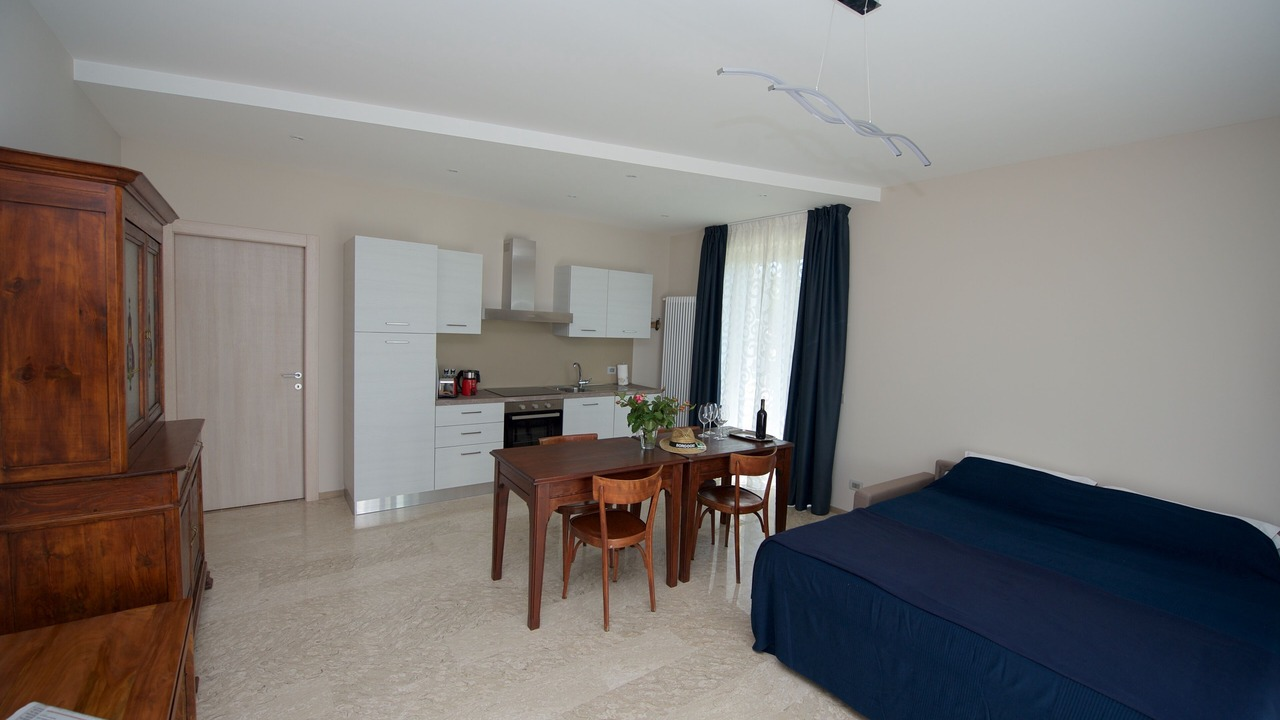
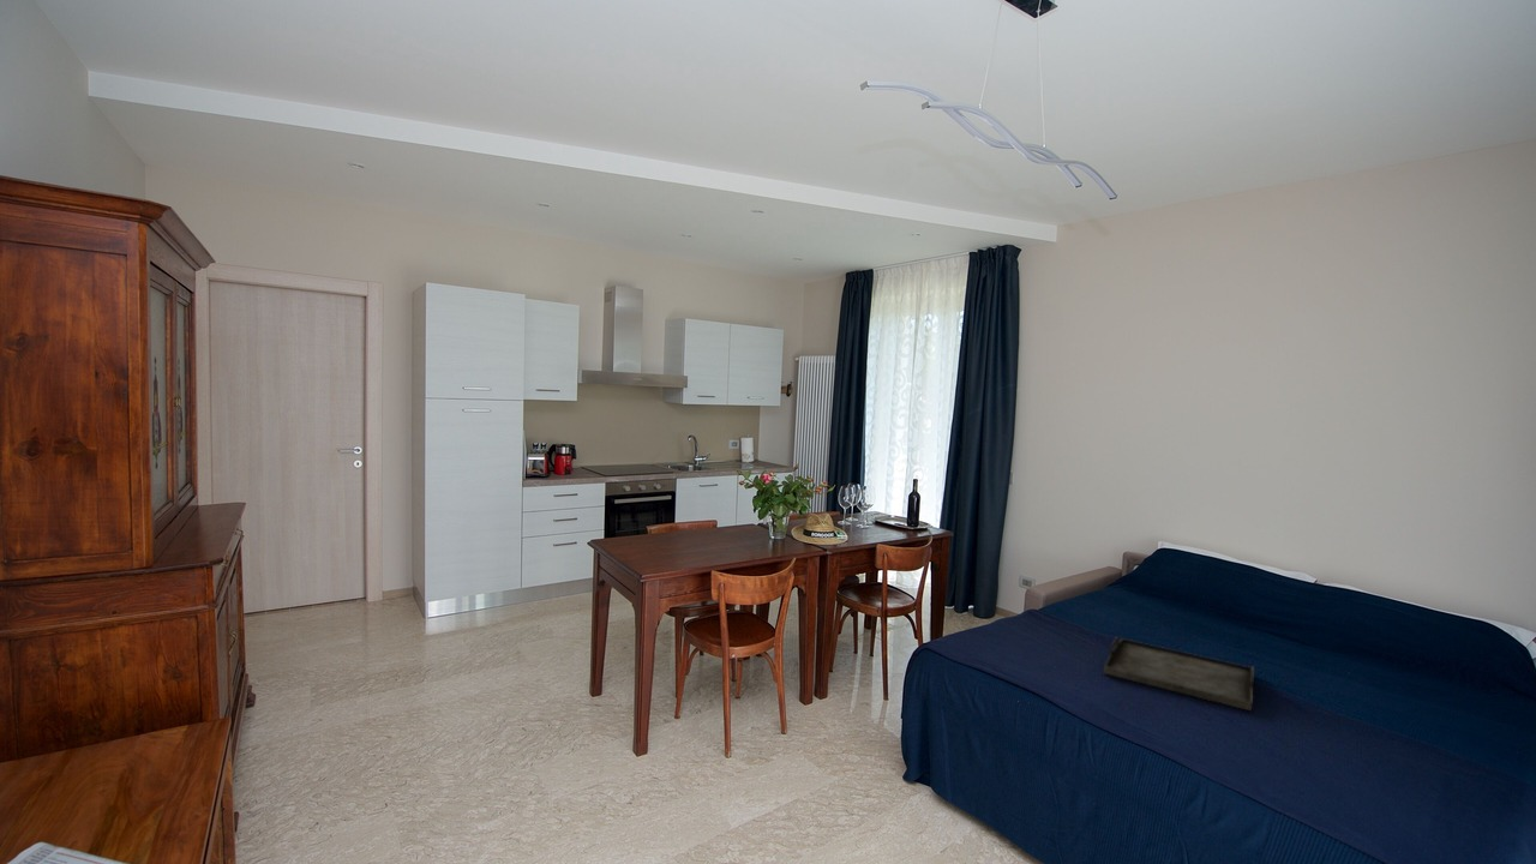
+ serving tray (1178, 664)
